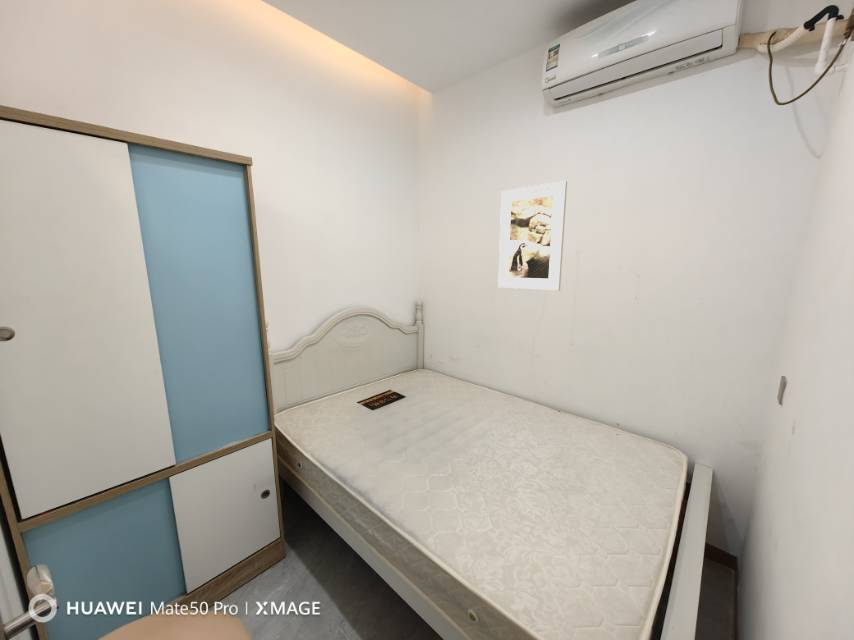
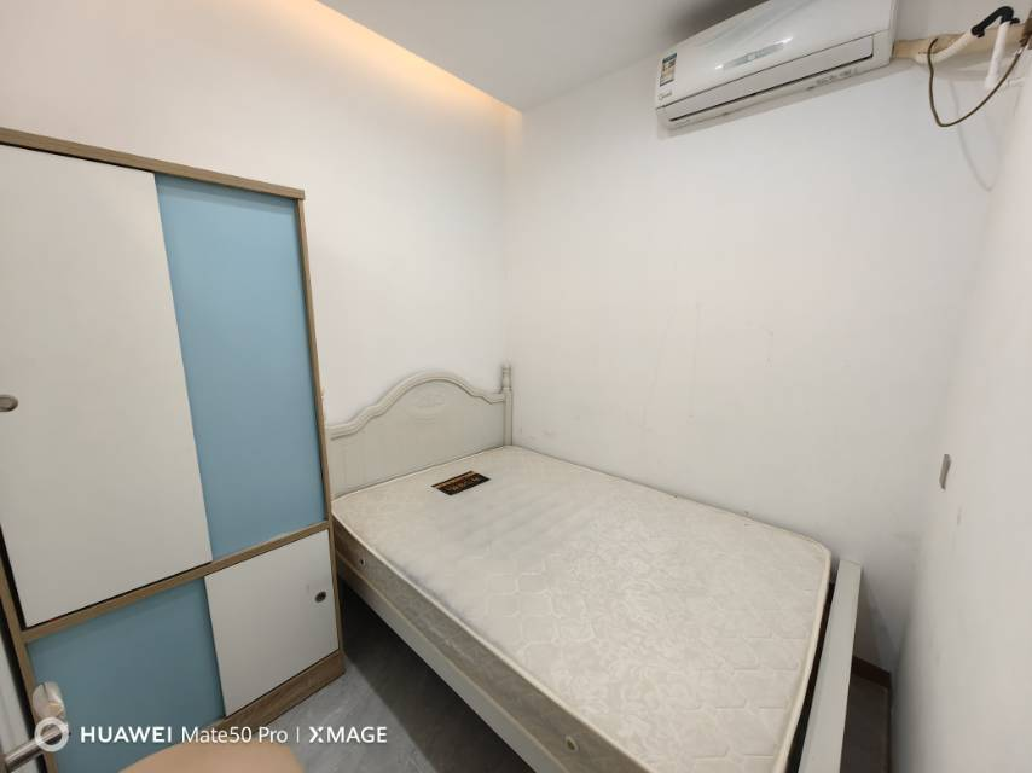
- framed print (529, 239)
